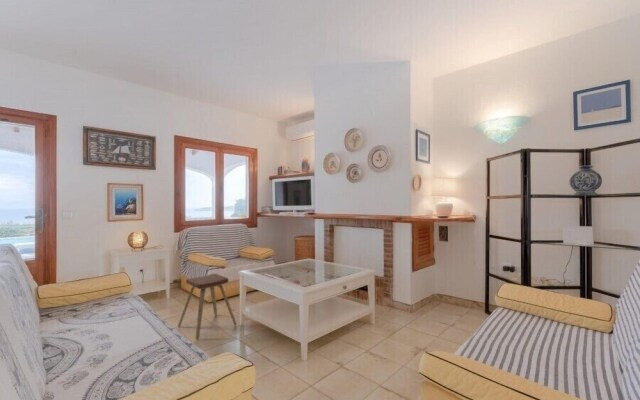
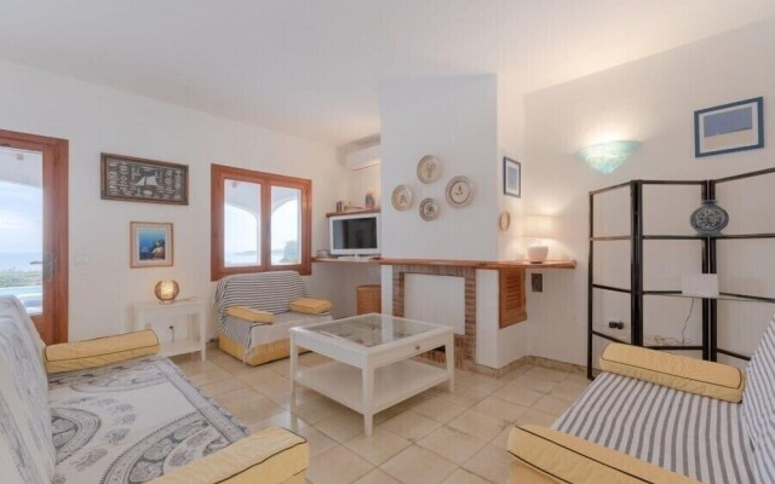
- music stool (203, 302)
